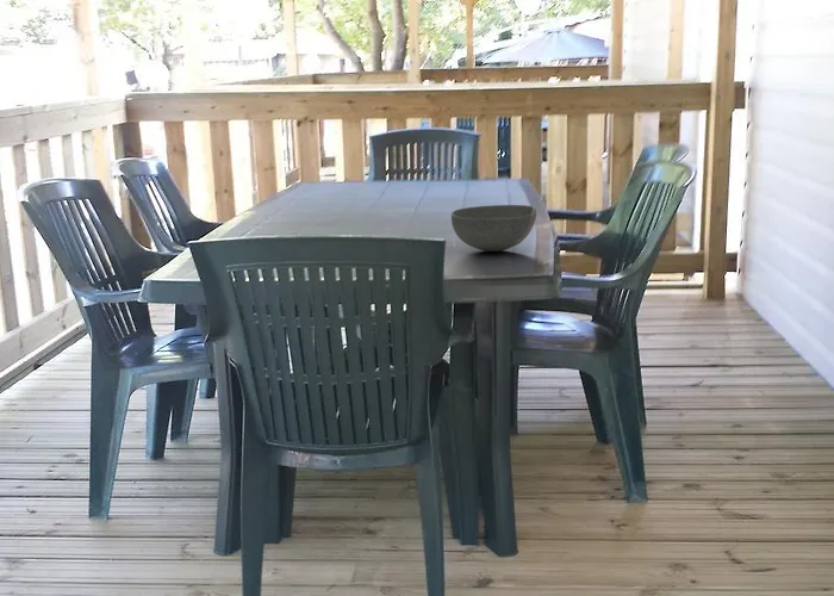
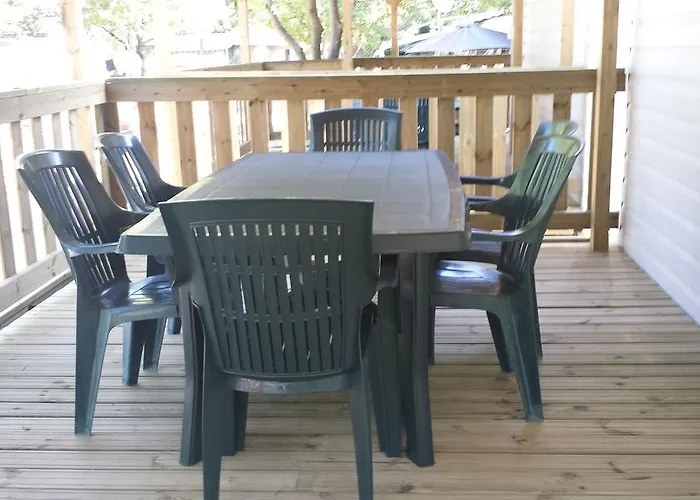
- bowl (493, 229)
